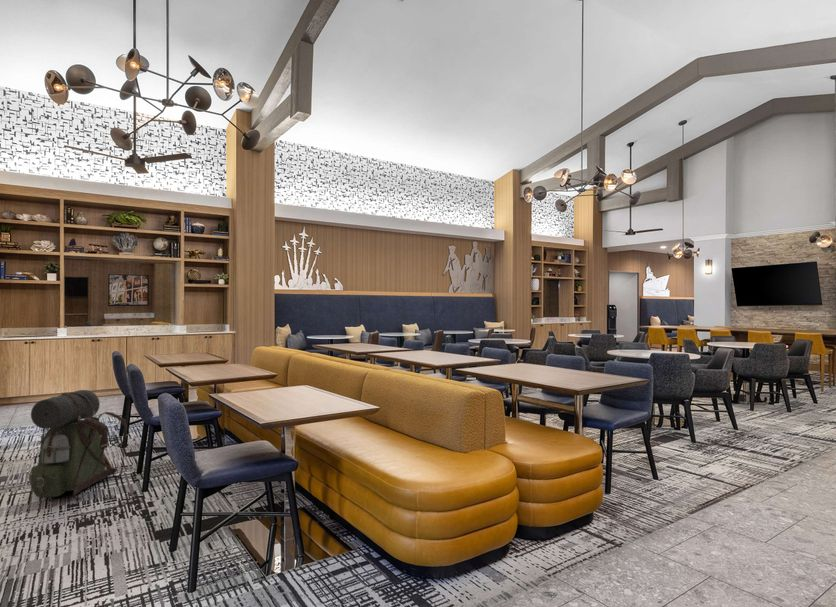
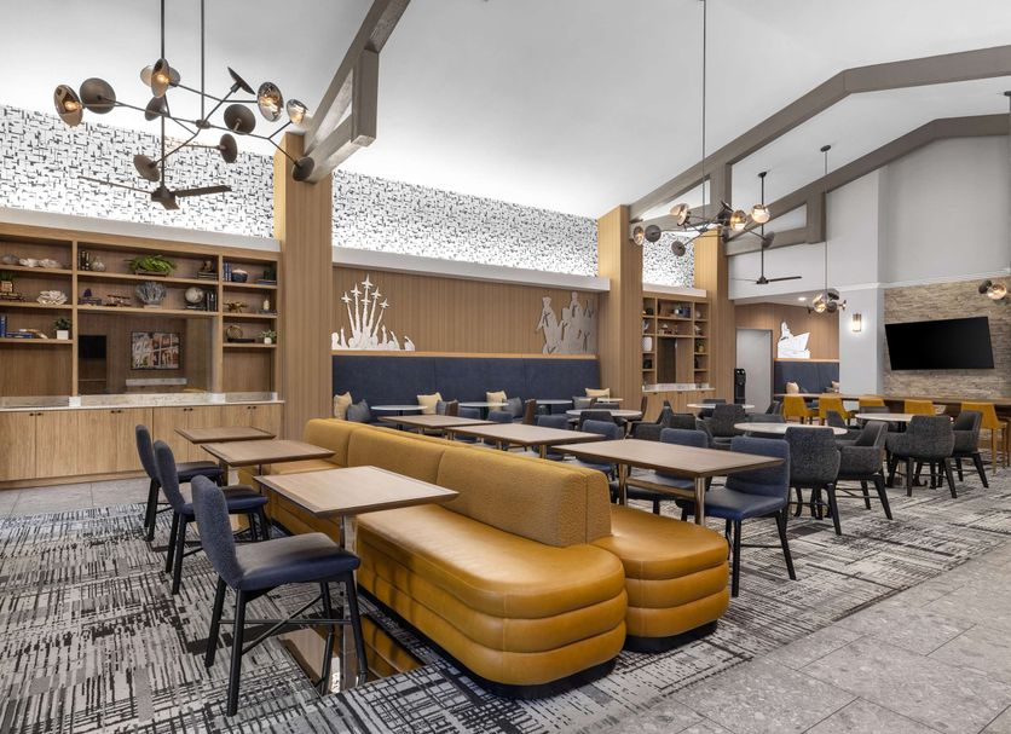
- backpack (79, 439)
